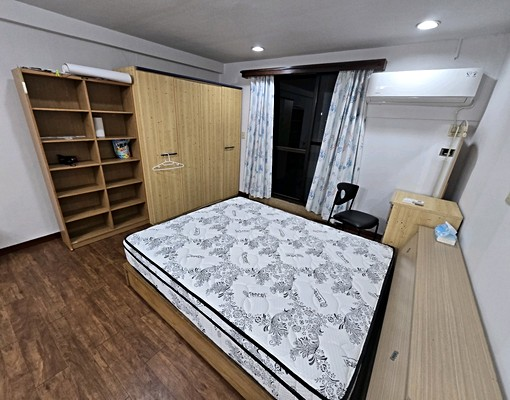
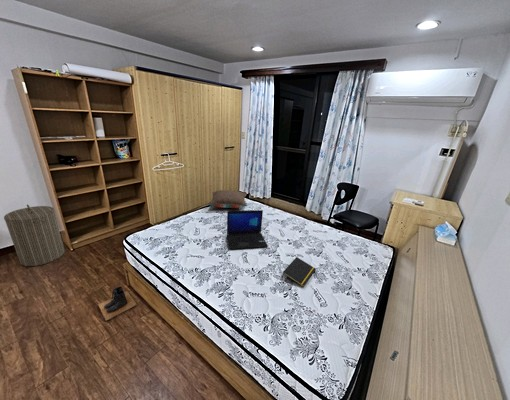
+ pillow (228, 198)
+ laundry hamper (36, 231)
+ notepad (299, 270)
+ boots (116, 298)
+ laptop (247, 228)
